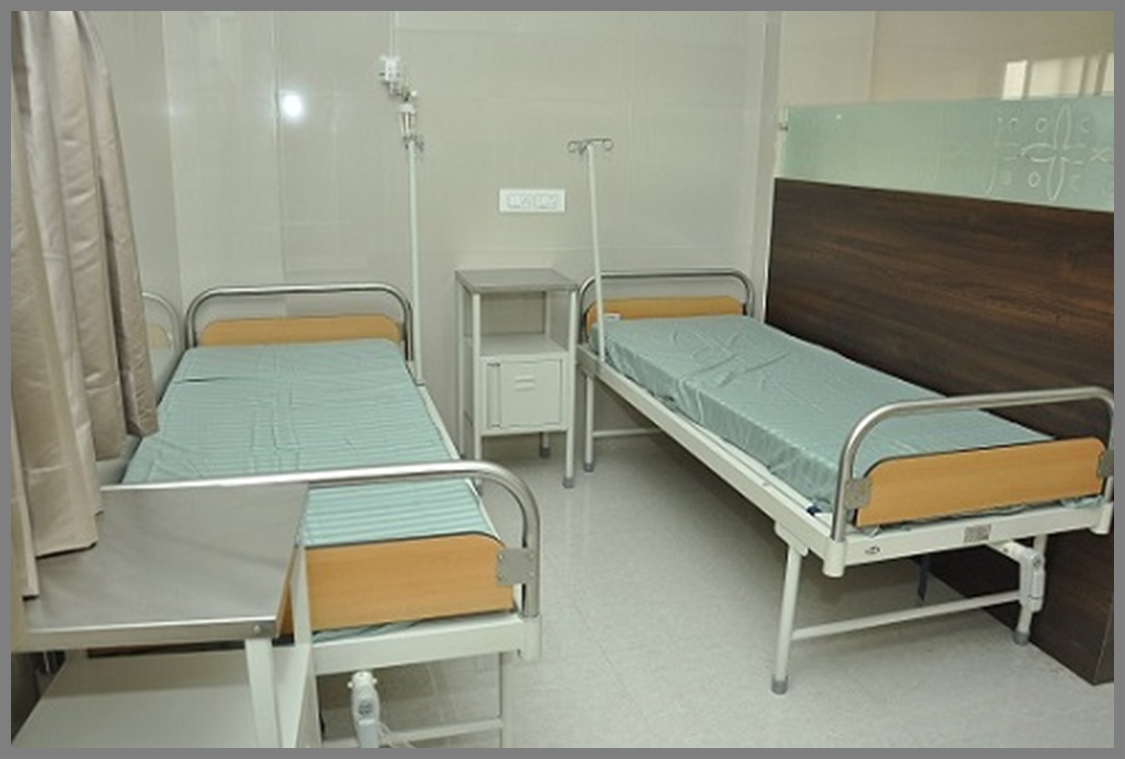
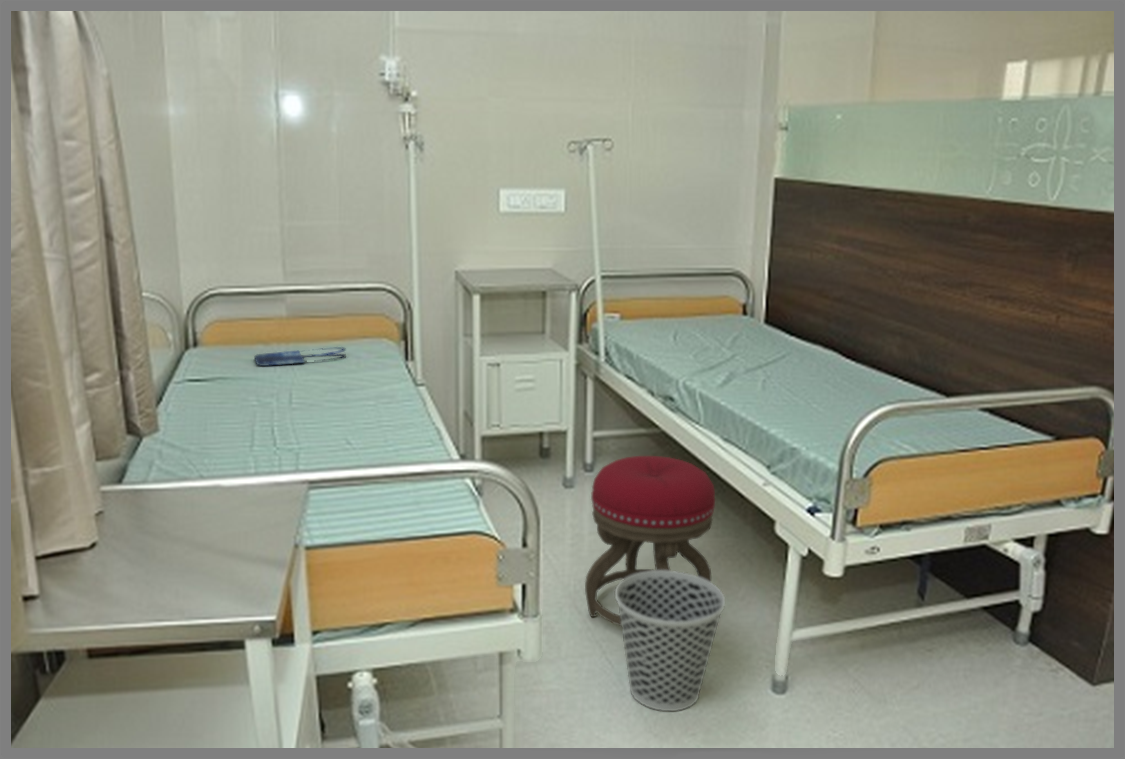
+ wastebasket (667, 643)
+ stool (650, 540)
+ shopping bag (301, 355)
